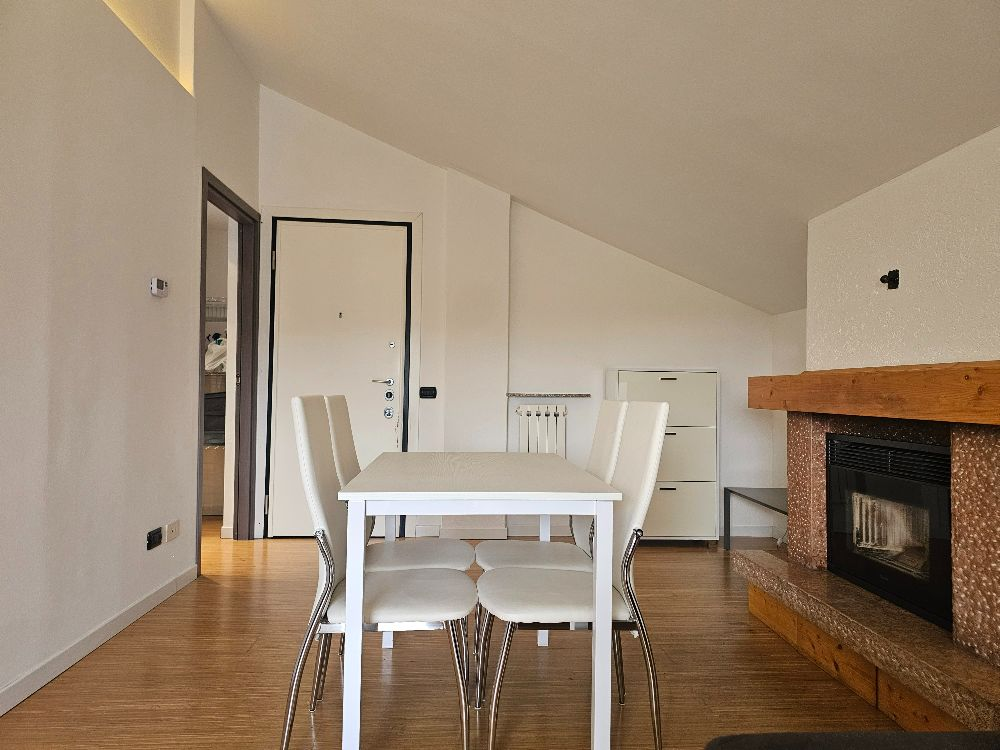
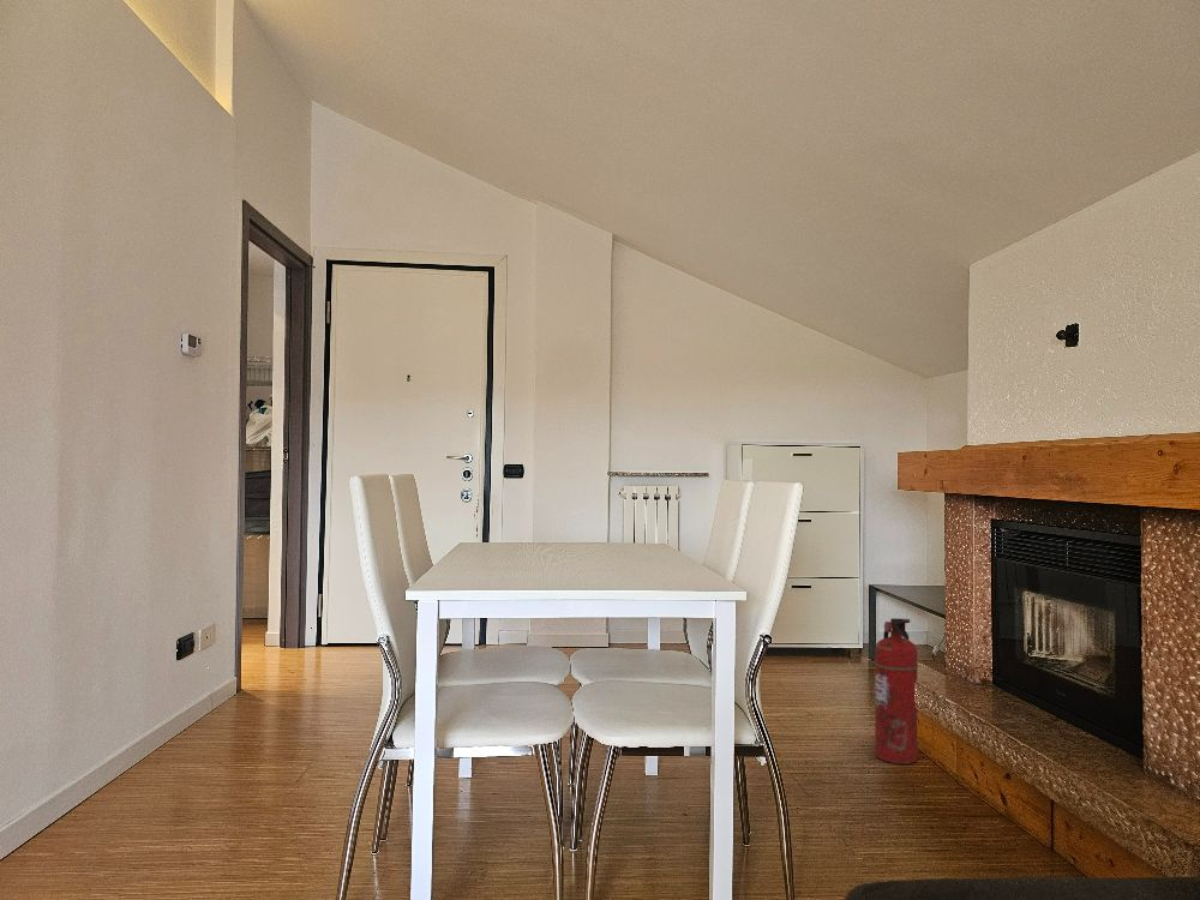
+ fire extinguisher (895, 685)
